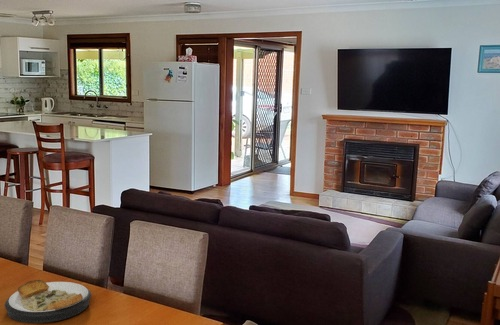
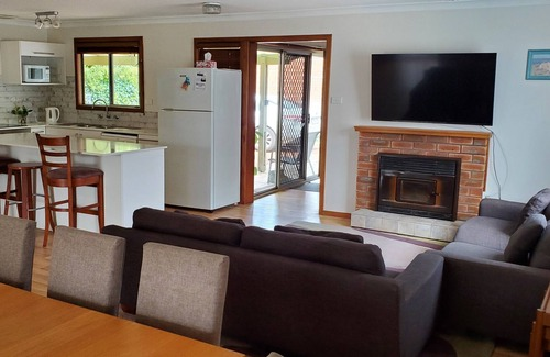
- plate (49, 297)
